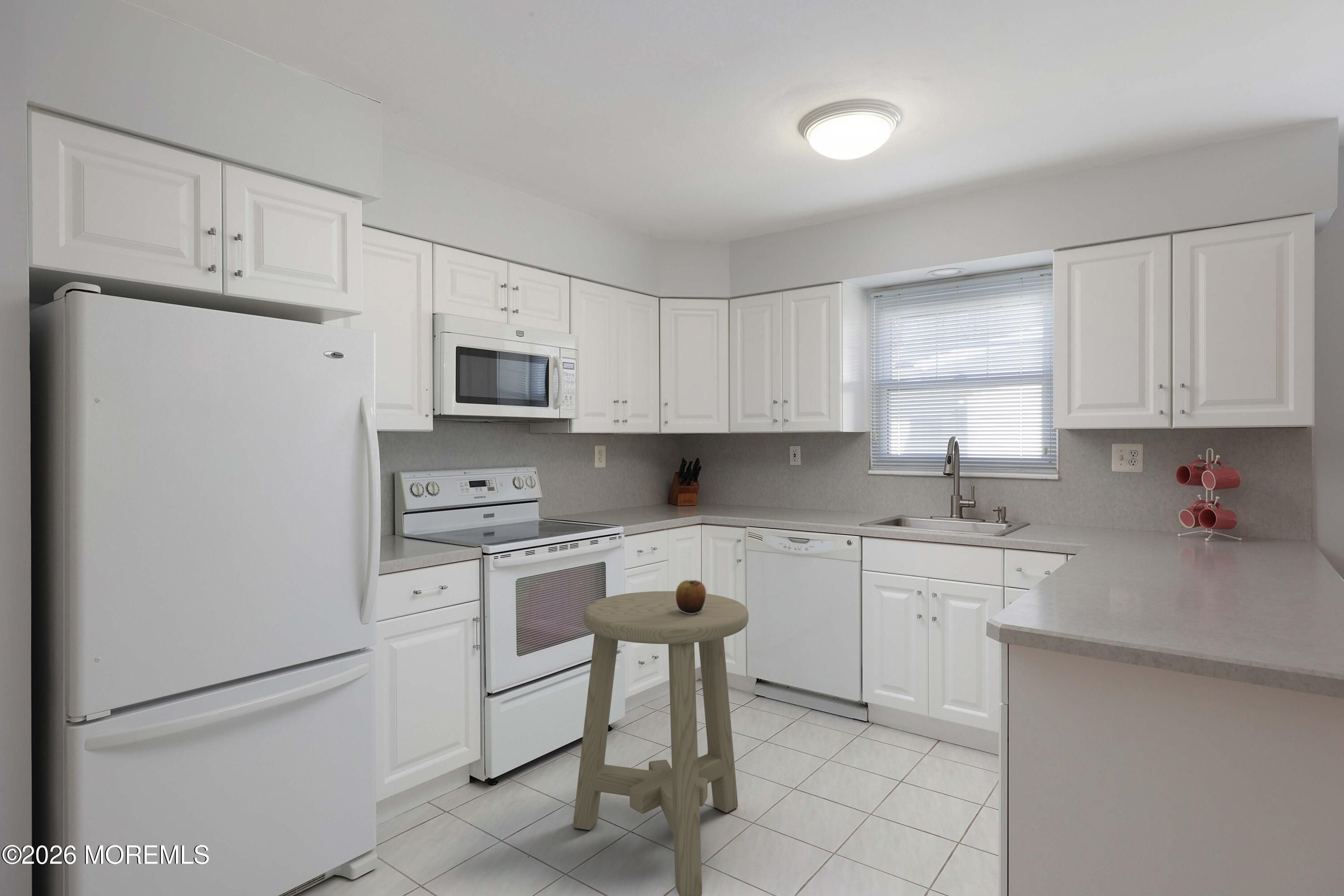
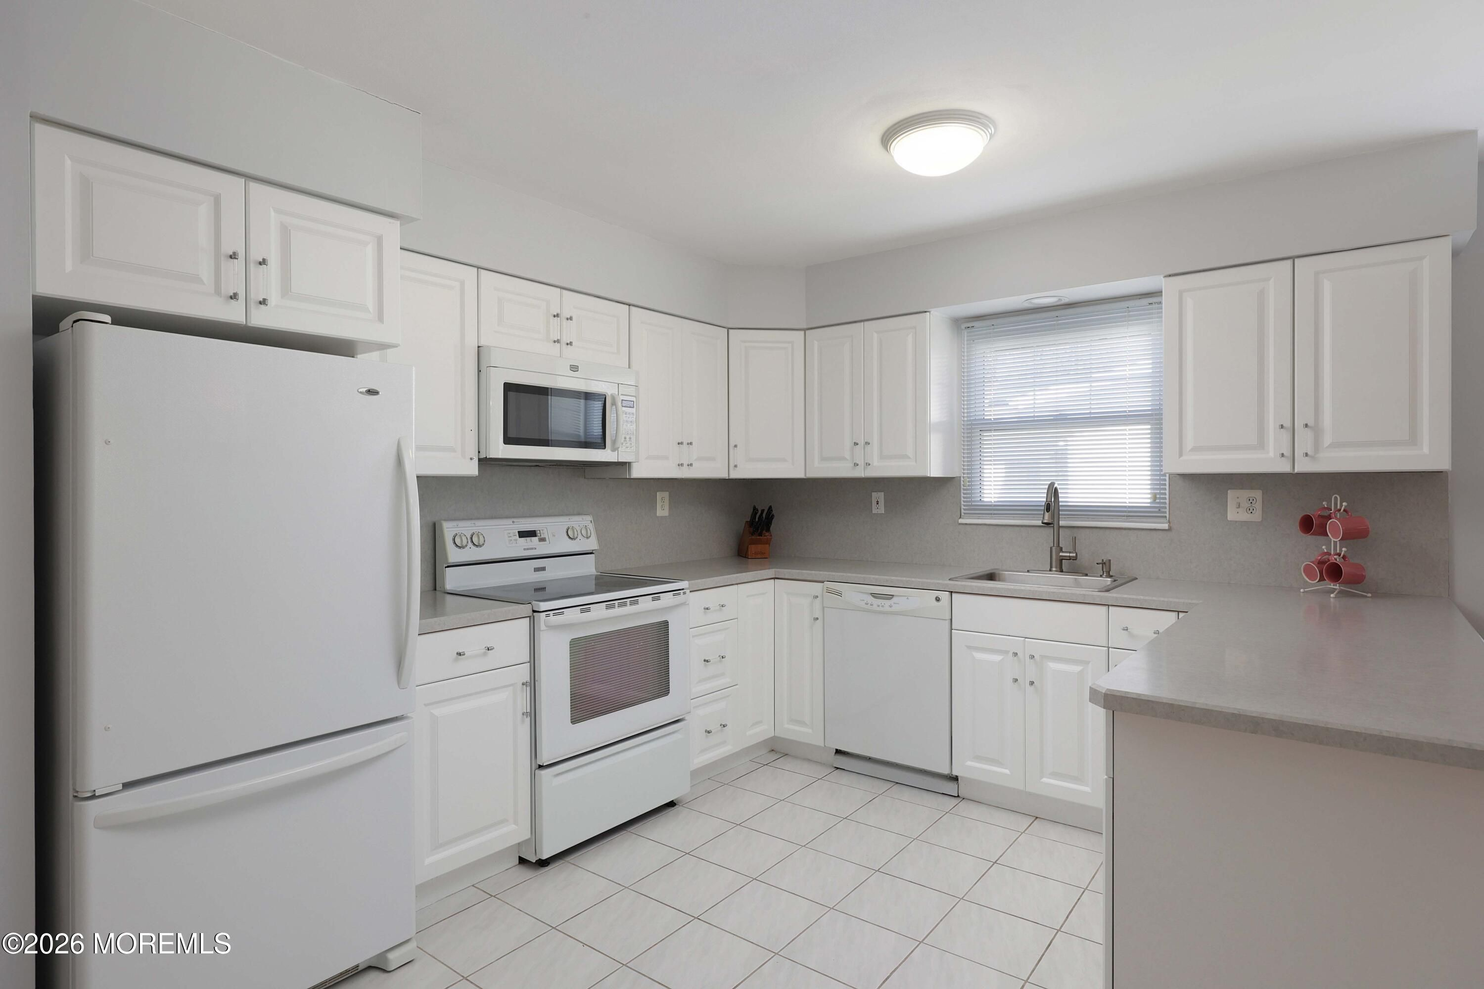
- apple (691, 596)
- stool (671, 726)
